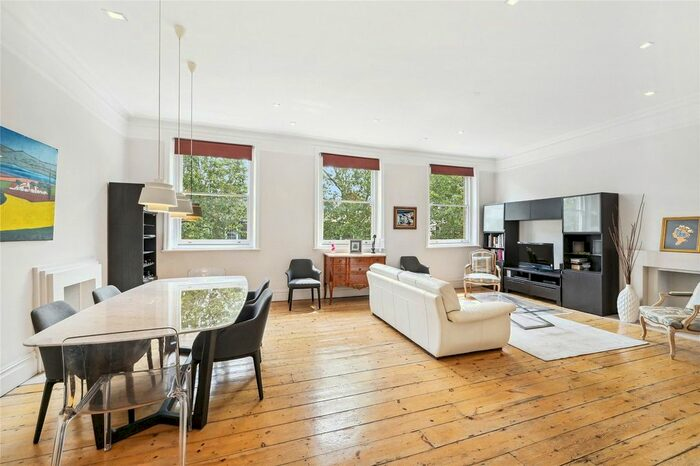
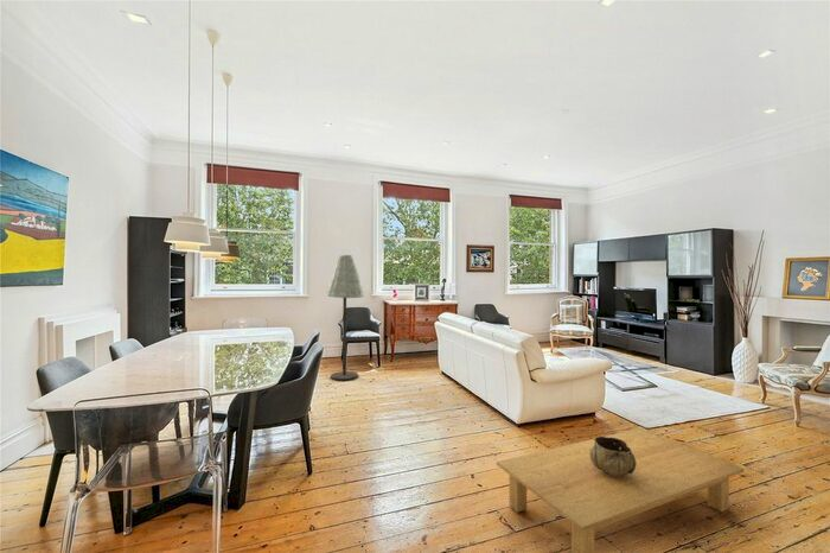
+ coffee table (618, 485)
+ floor lamp (344, 316)
+ decorative bowl (612, 457)
